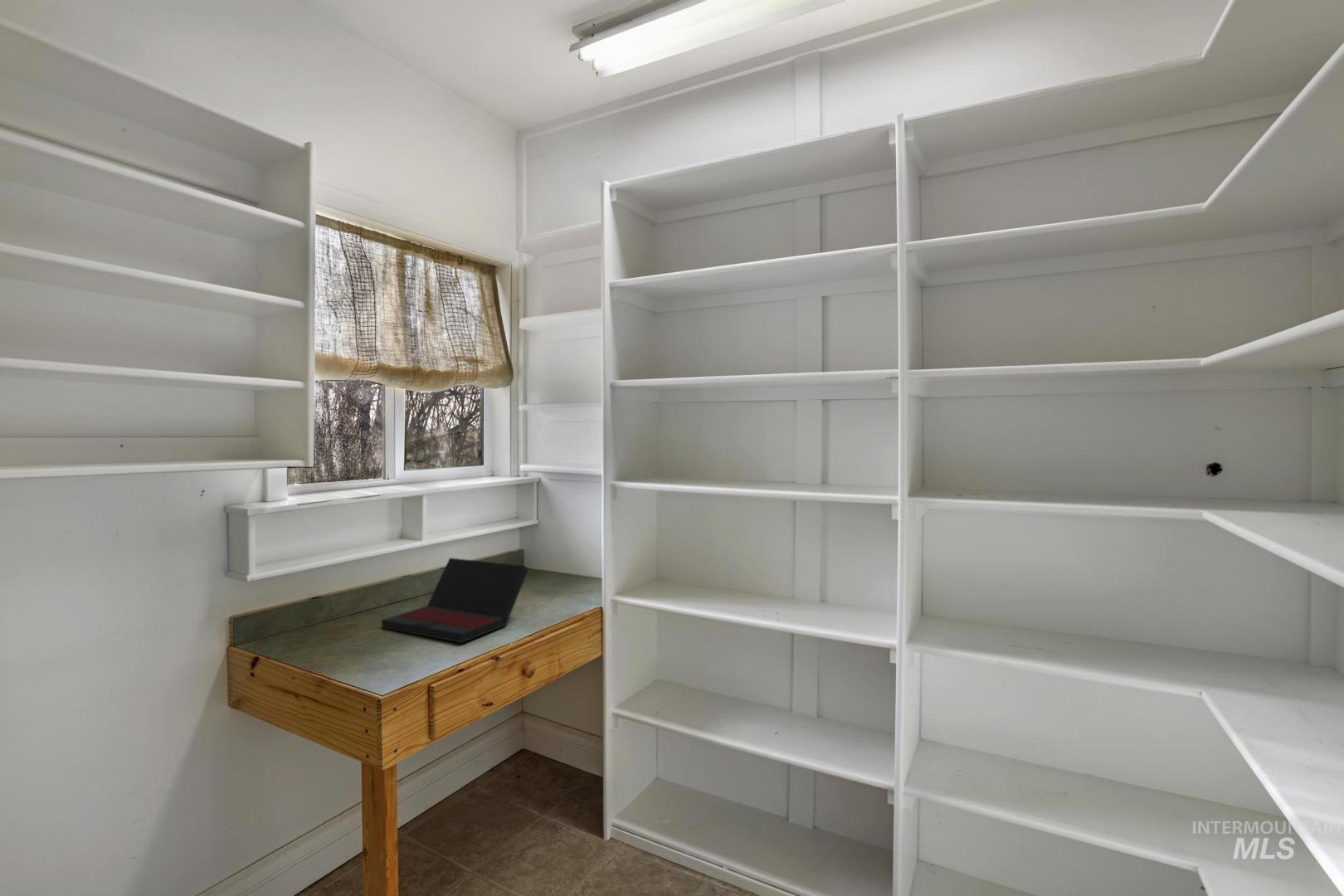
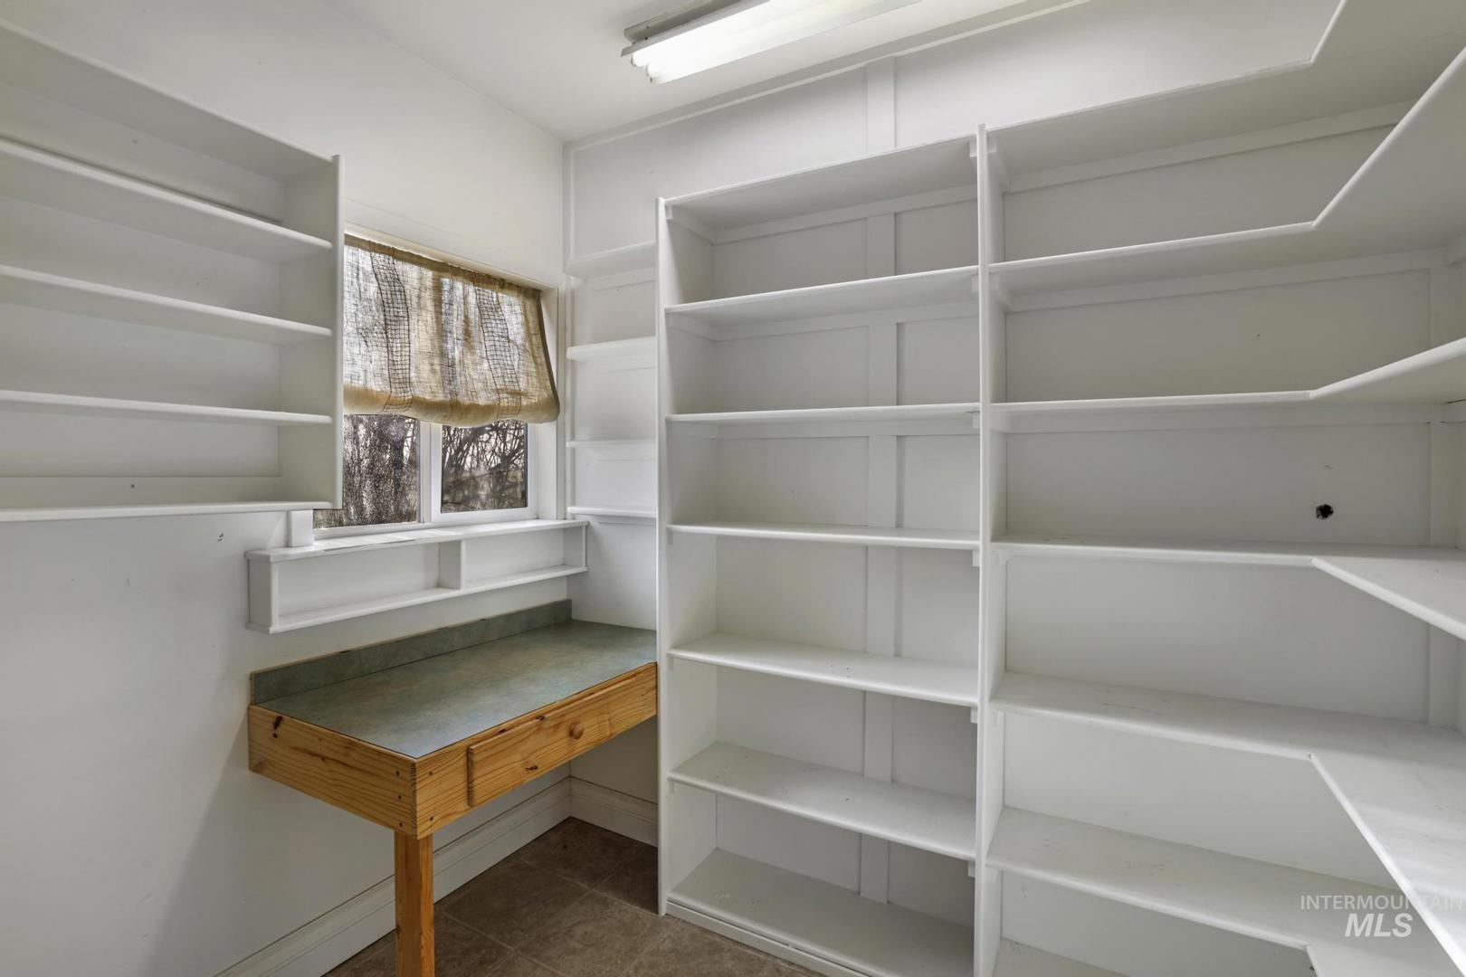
- laptop (457, 595)
